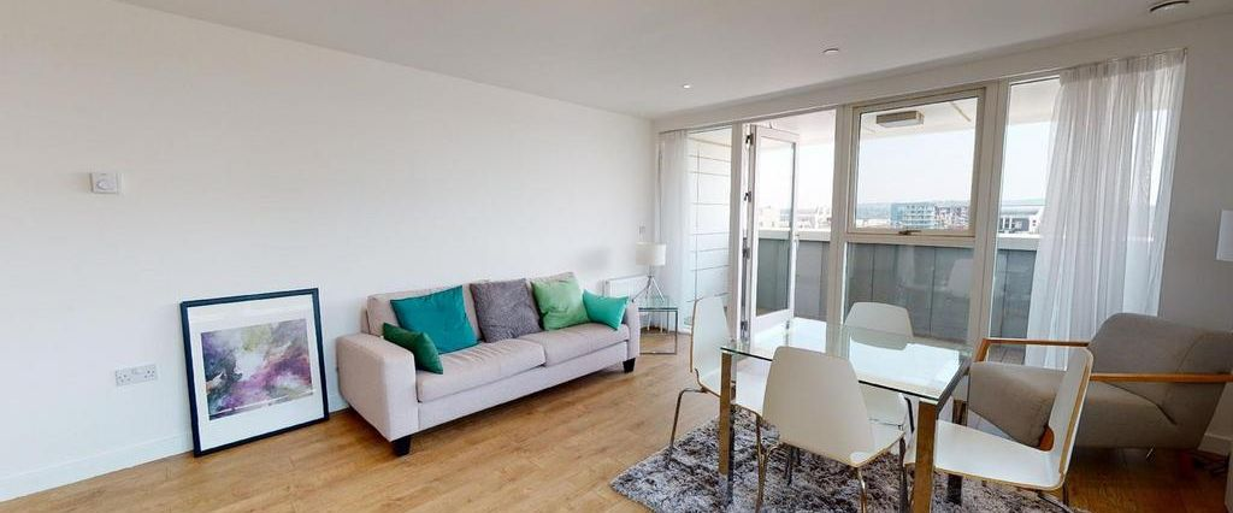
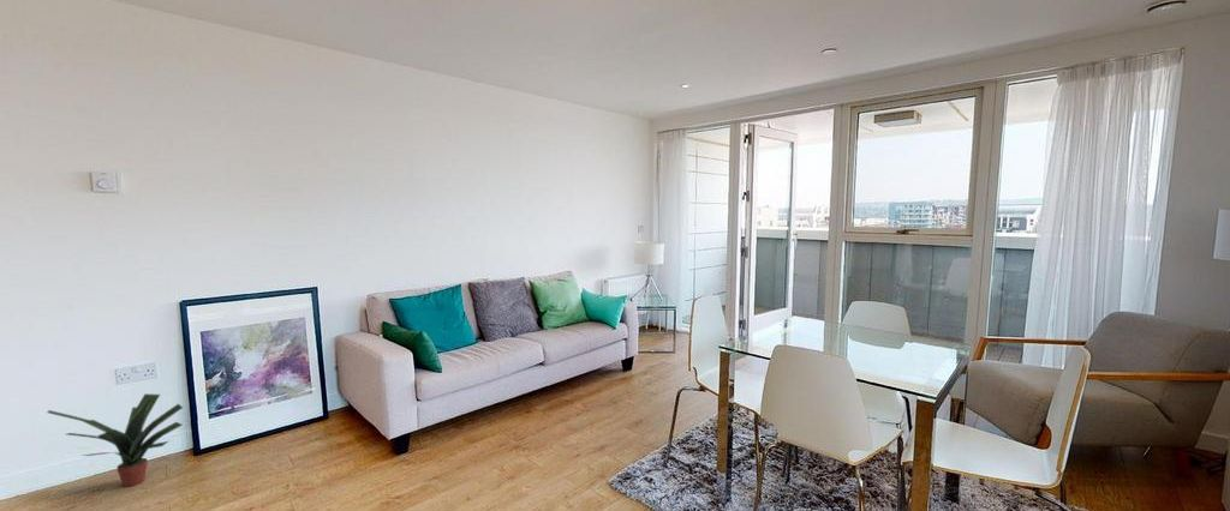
+ potted plant (121, 440)
